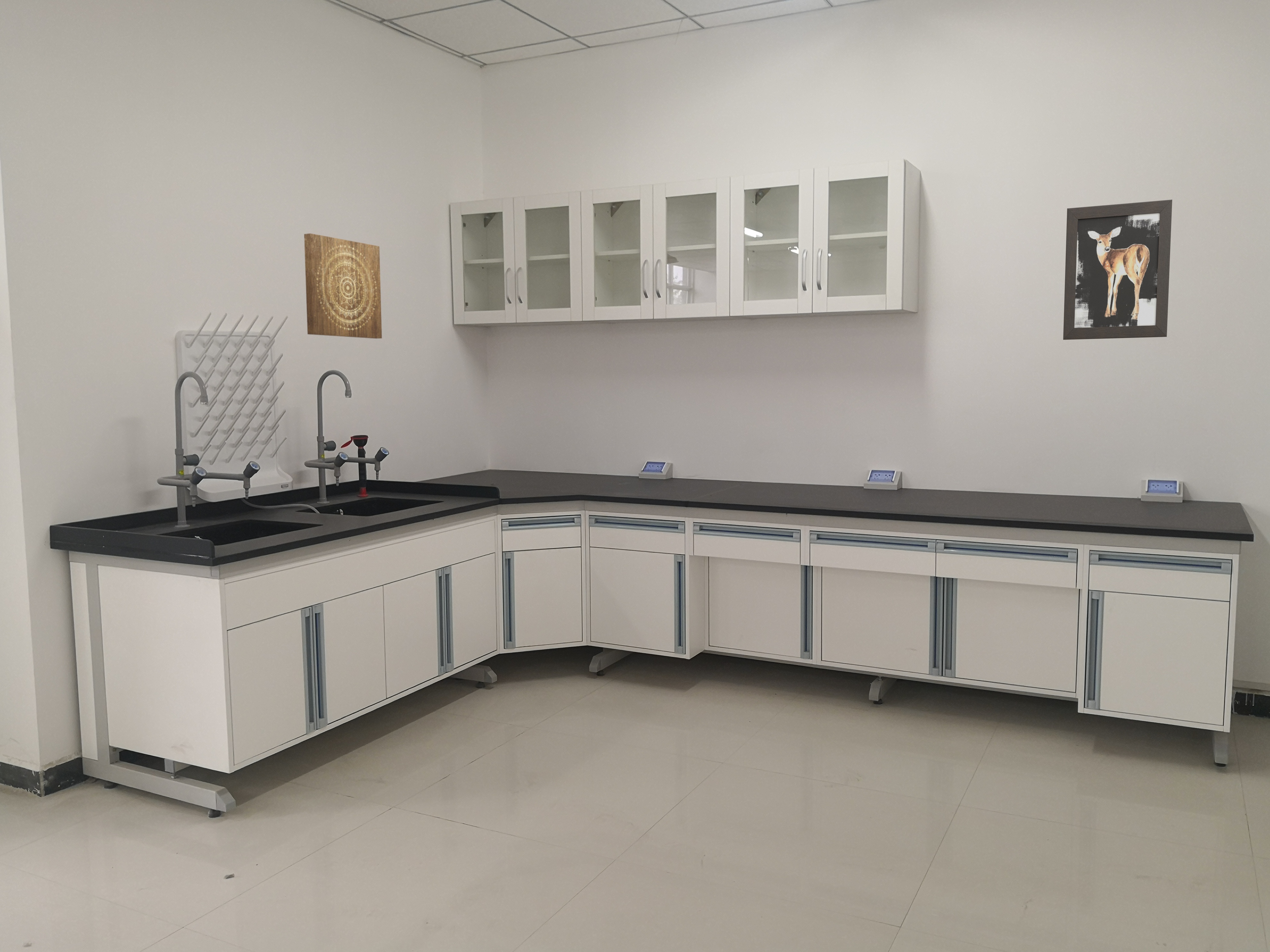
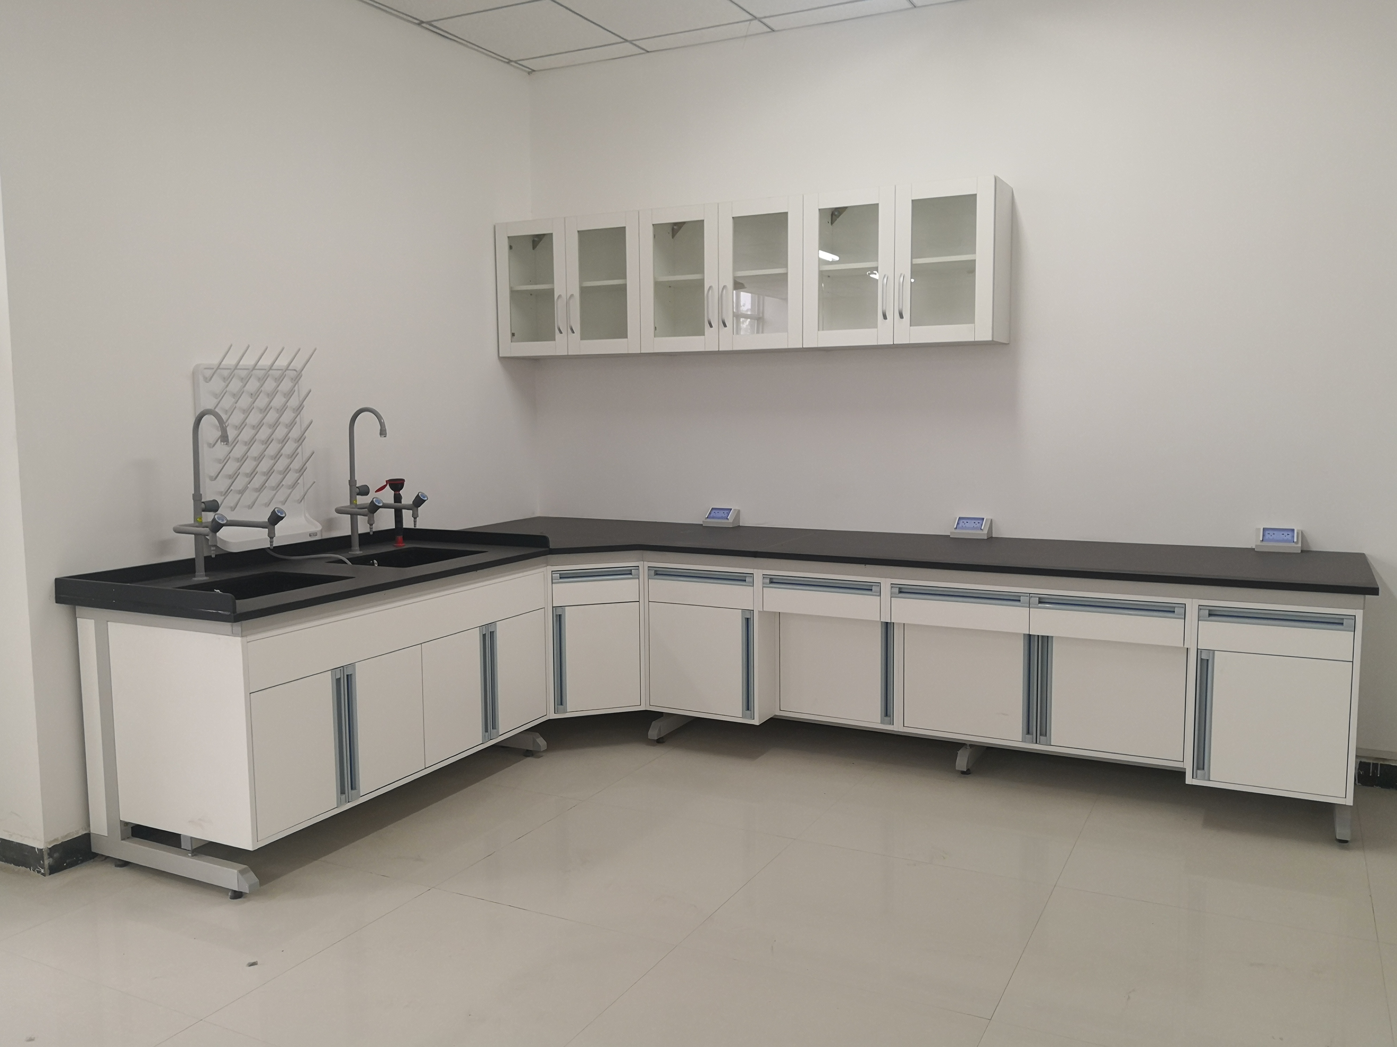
- wall art (1116, 272)
- wall art (345, 289)
